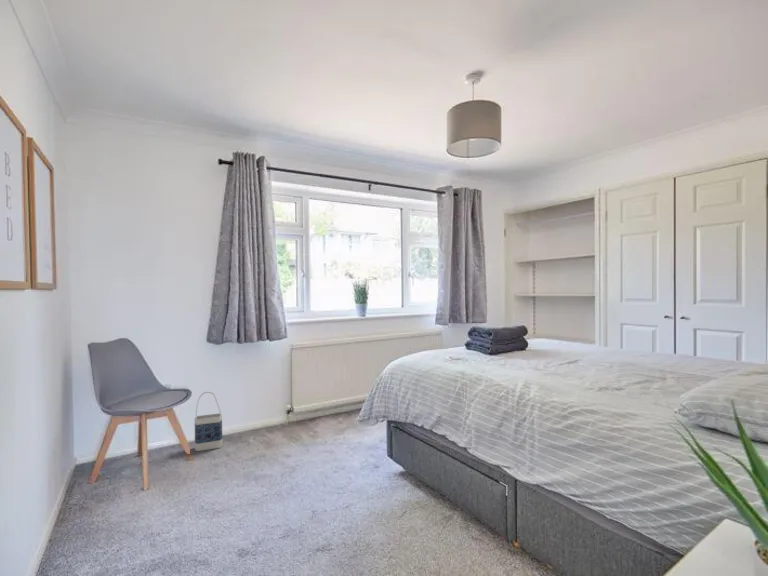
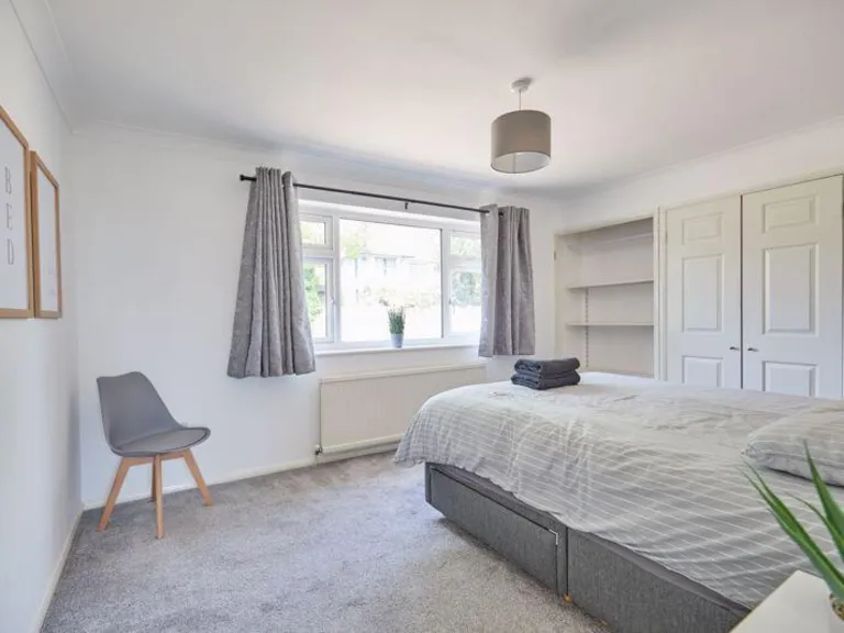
- bag (208, 419)
